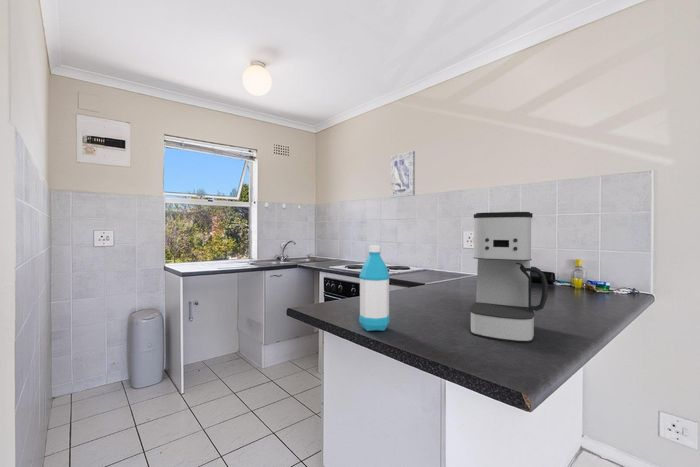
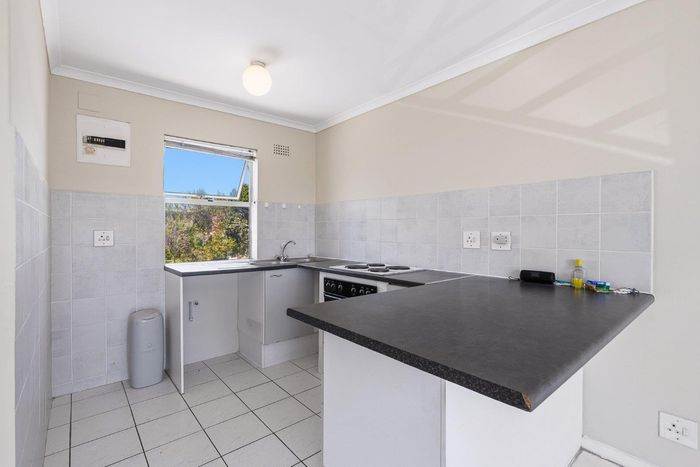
- water bottle (374, 287)
- wall art (402, 175)
- coffee maker (507, 272)
